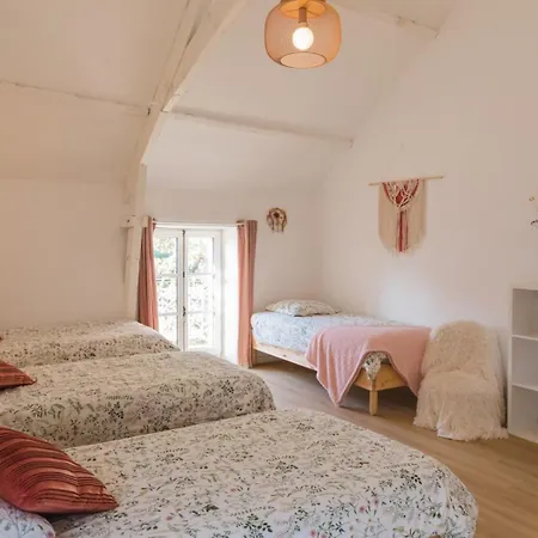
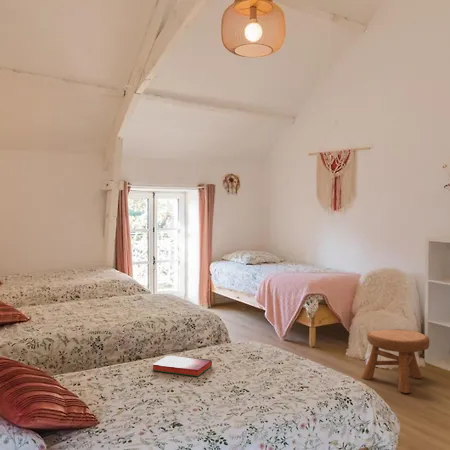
+ hardback book (182, 365)
+ stool (399, 357)
